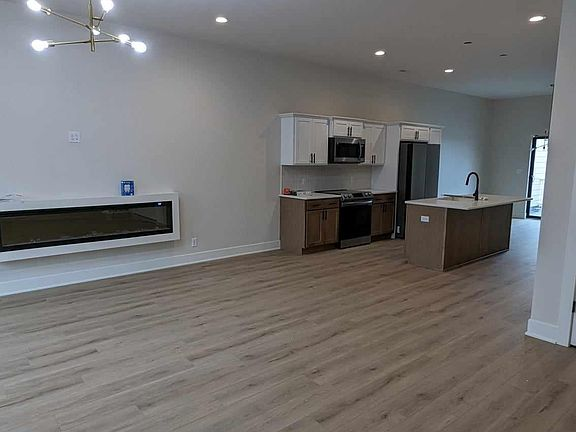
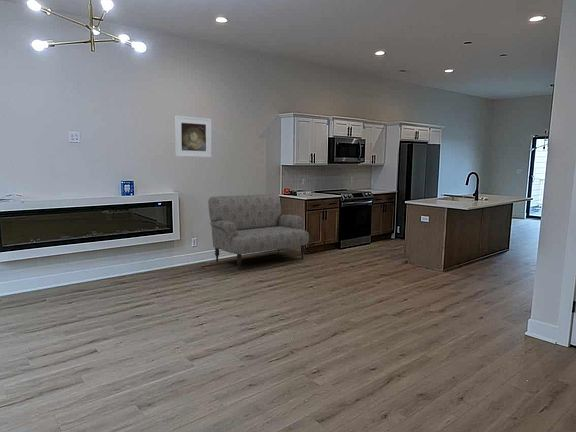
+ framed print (193, 137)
+ sofa (259, 229)
